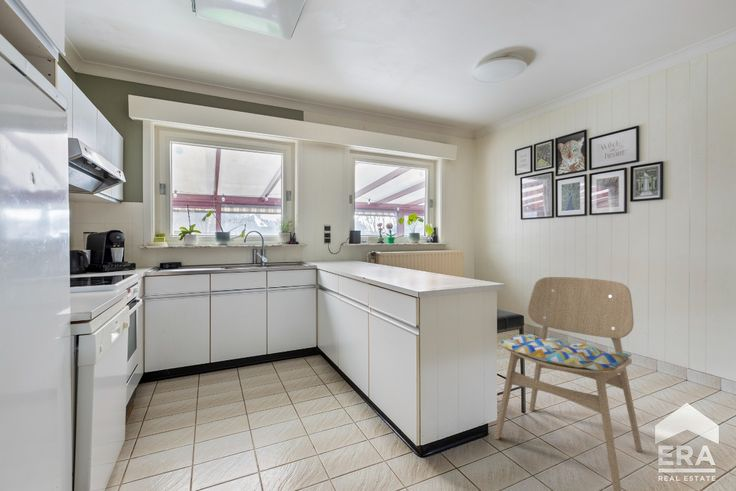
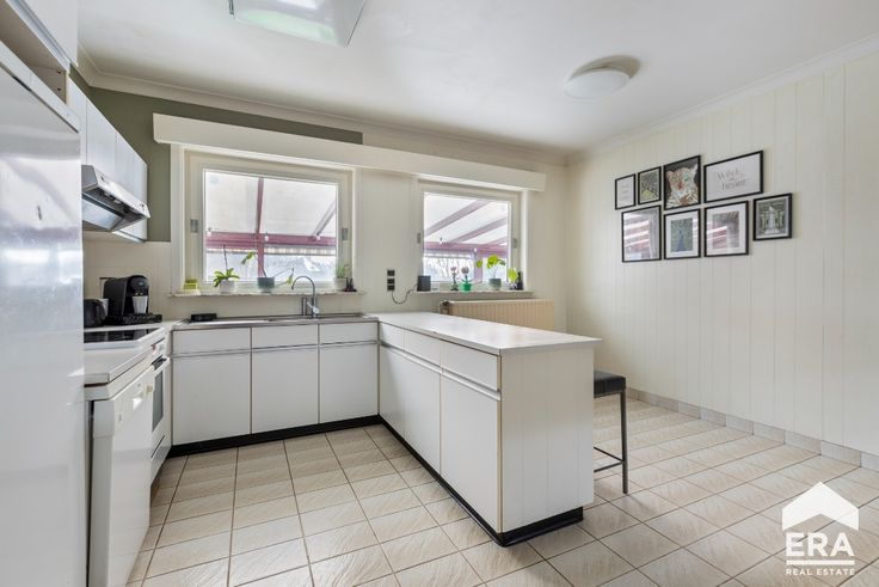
- dining chair (566, 362)
